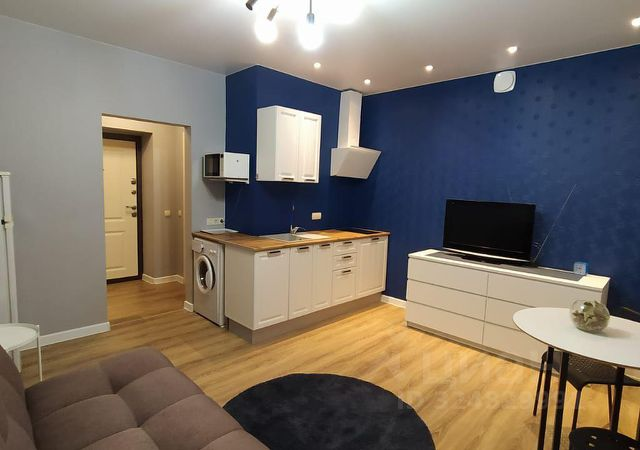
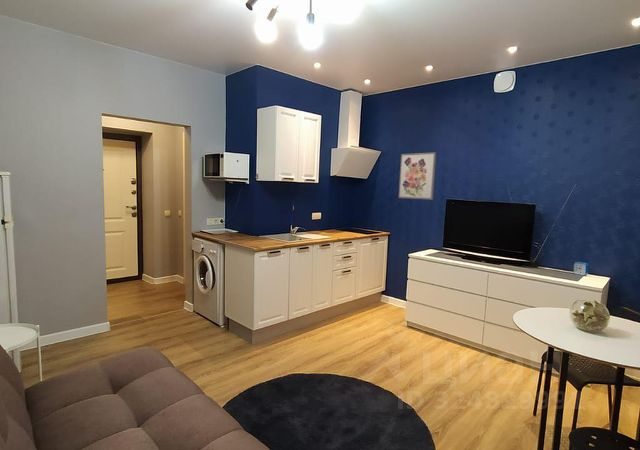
+ wall art (416, 176)
